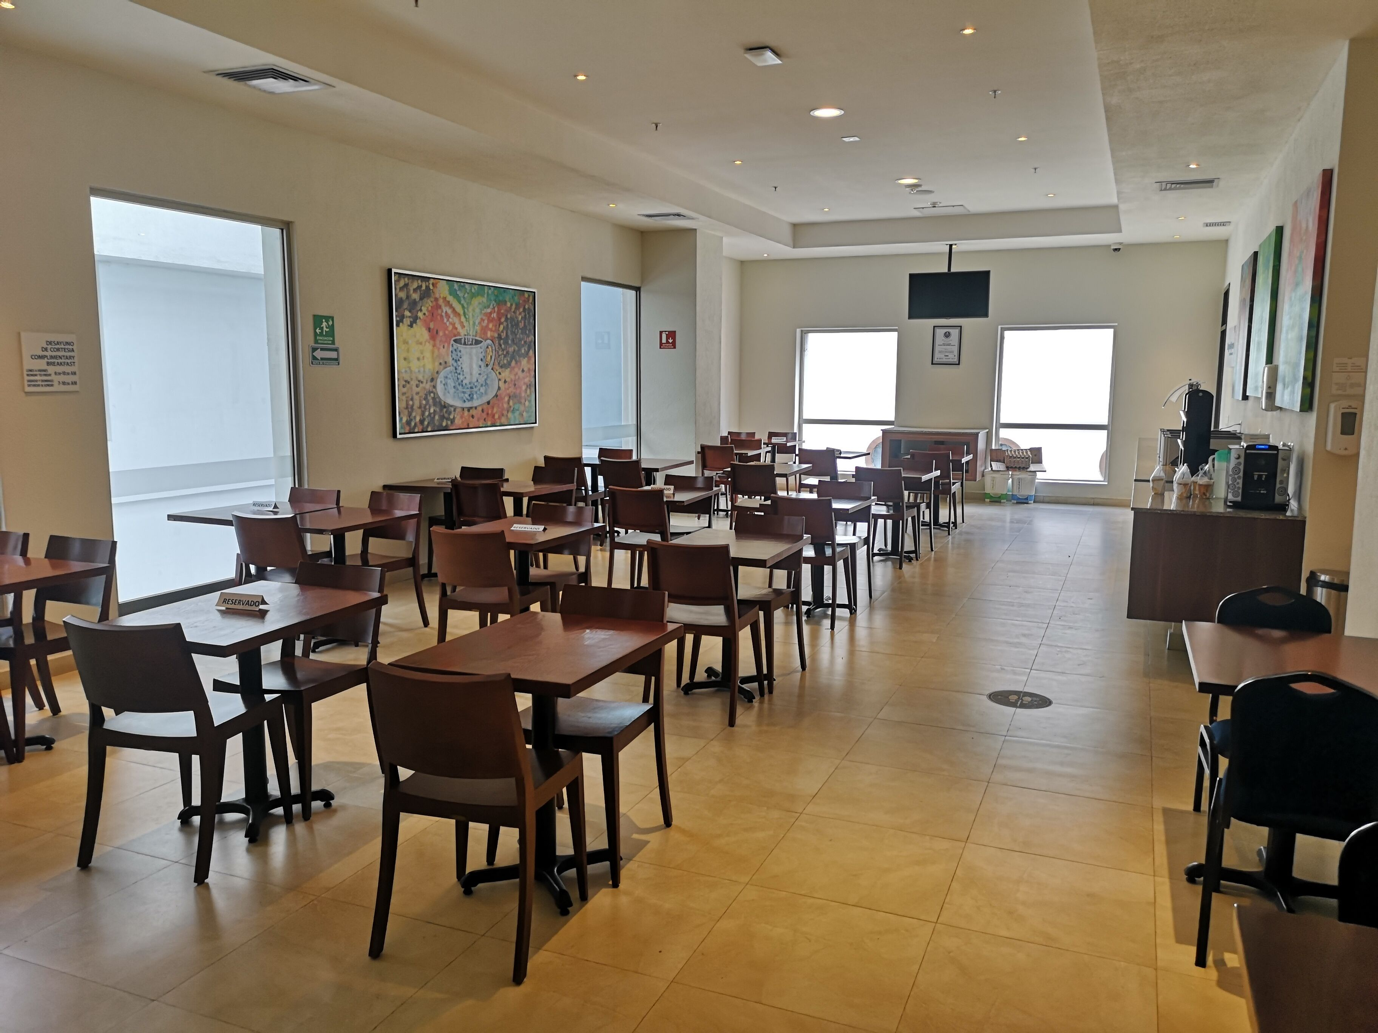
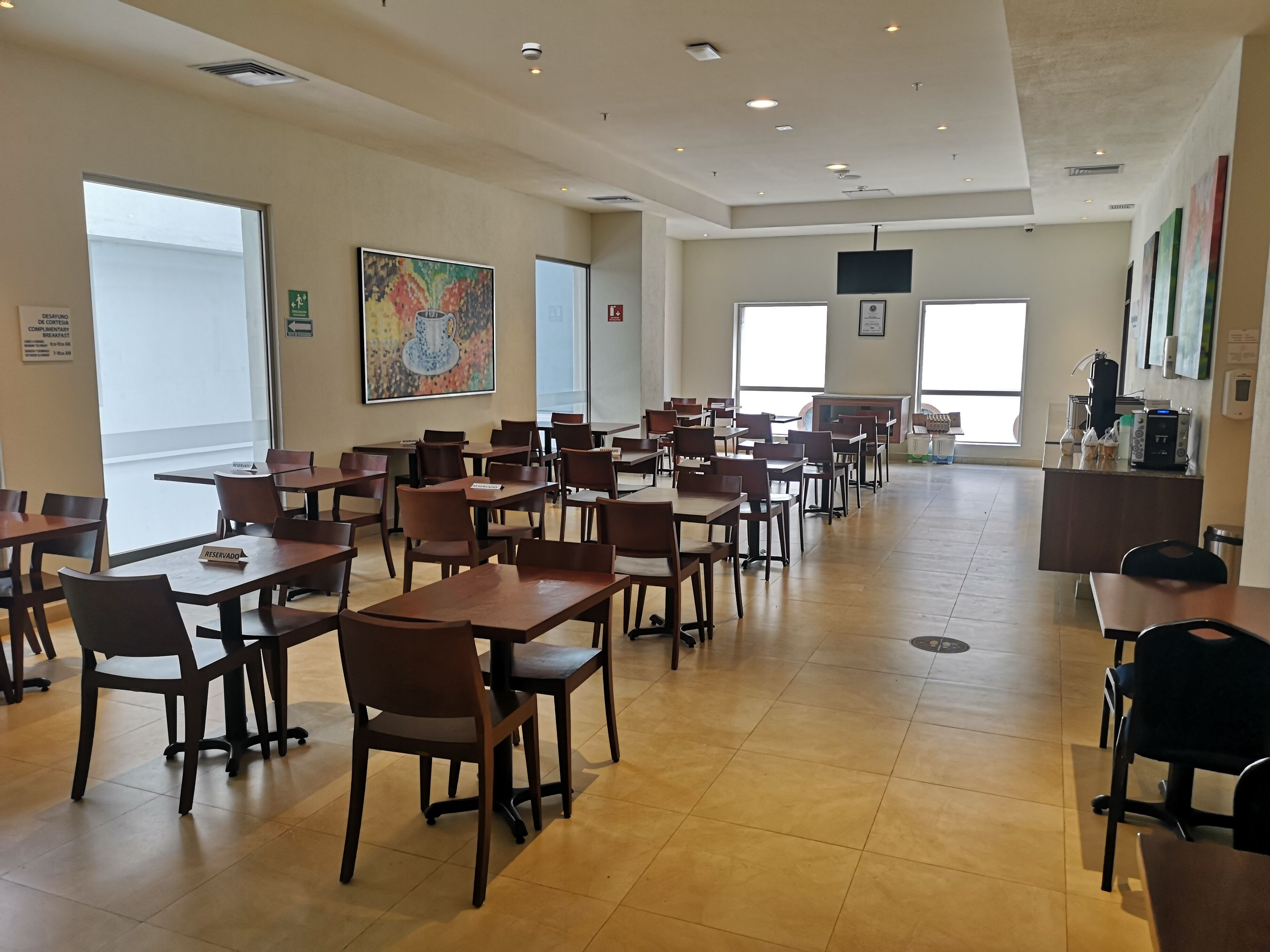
+ smoke detector (532, 51)
